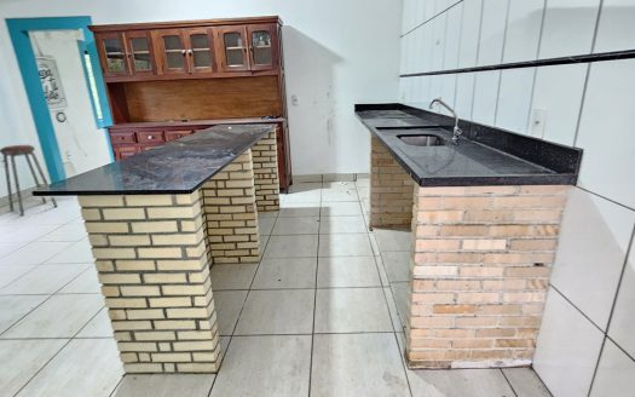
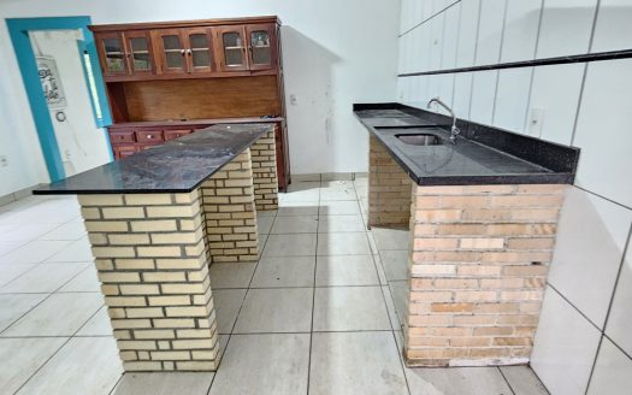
- music stool (31, 173)
